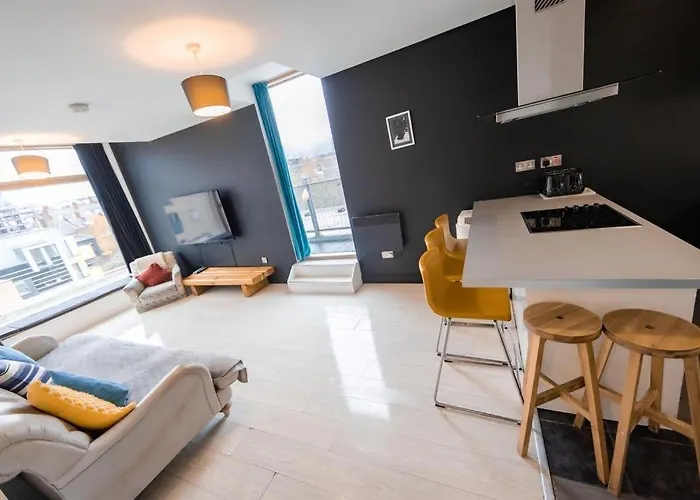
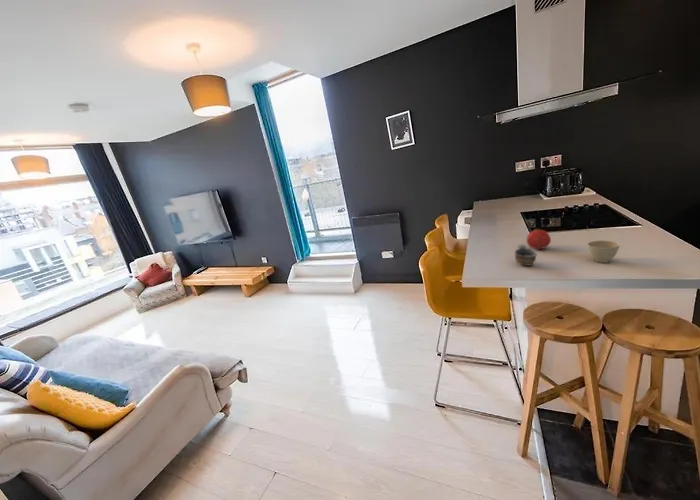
+ flower pot (602, 252)
+ cup (526, 255)
+ fruit (538, 238)
